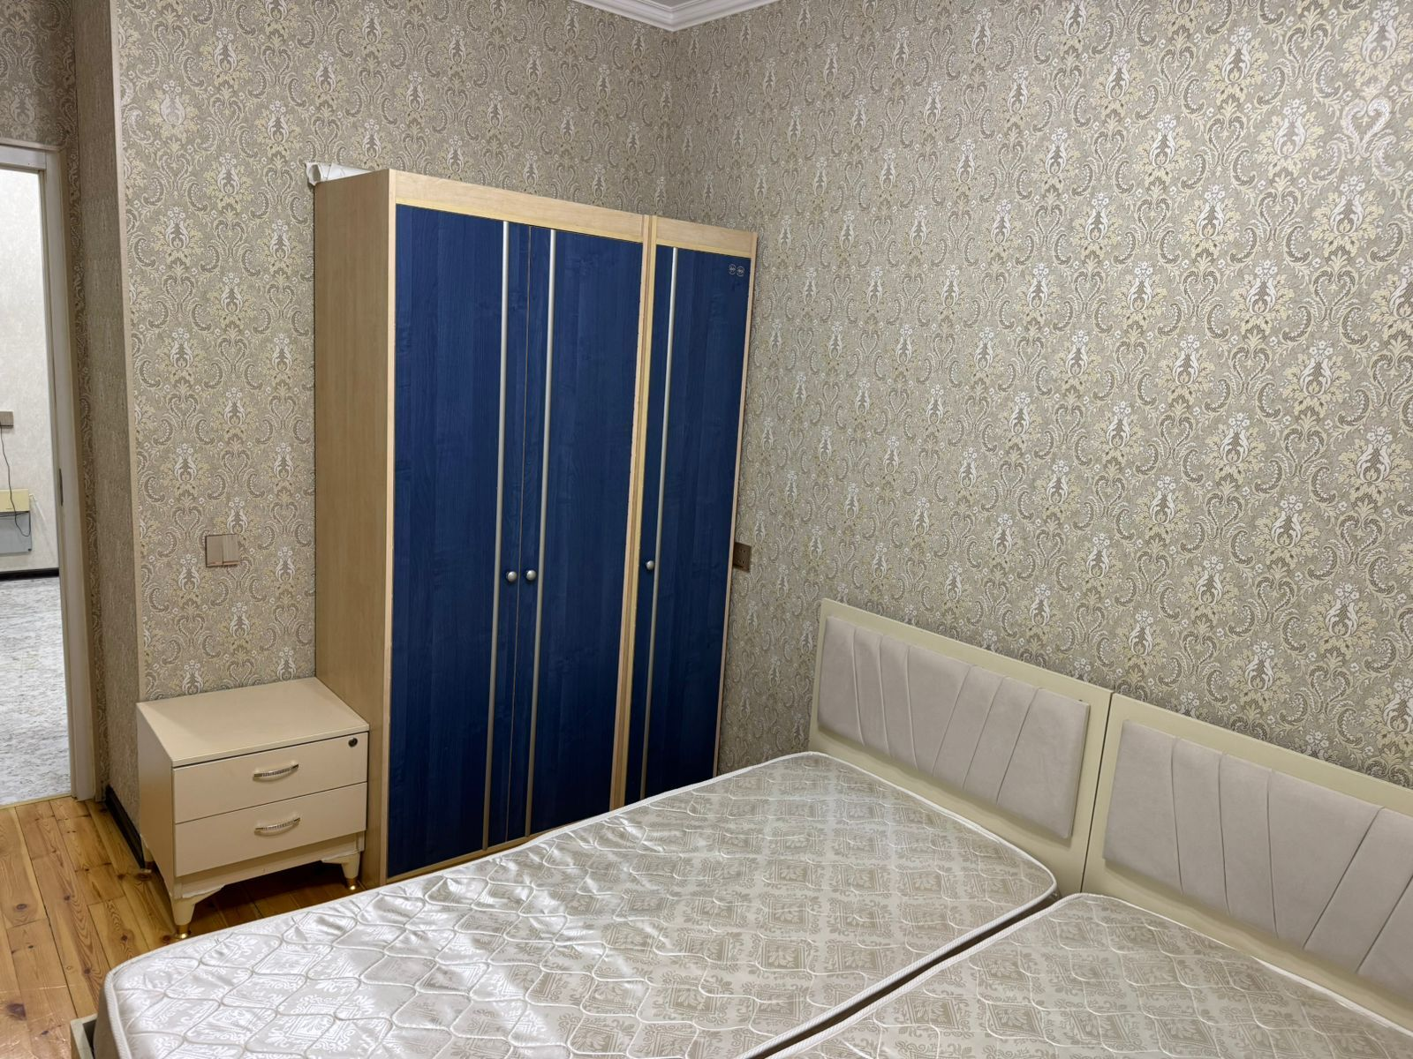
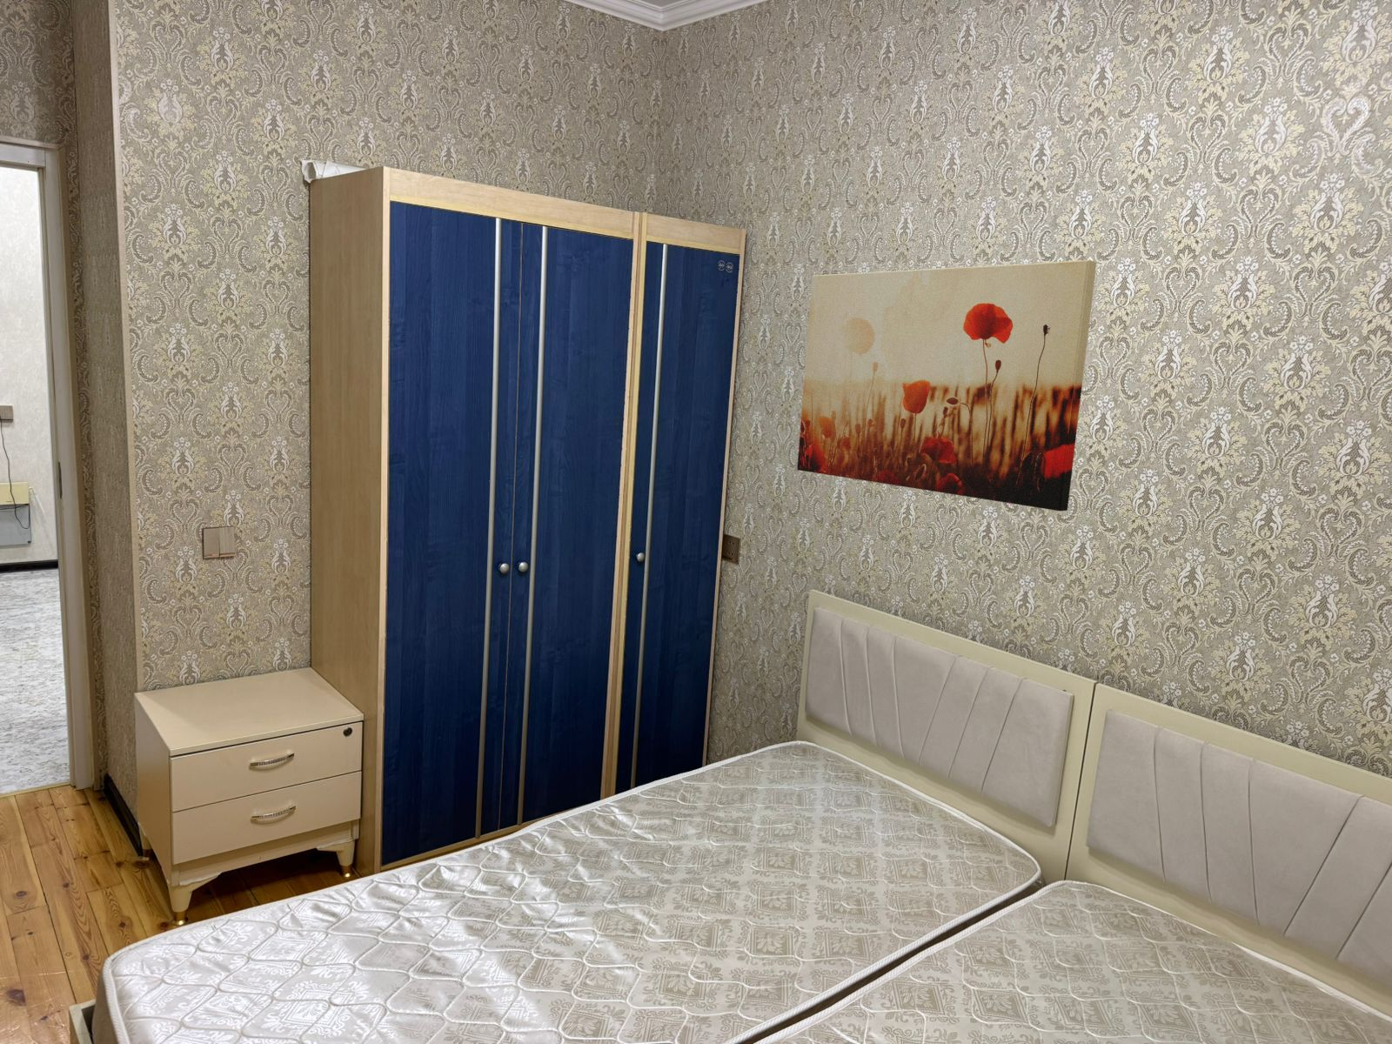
+ wall art (926, 381)
